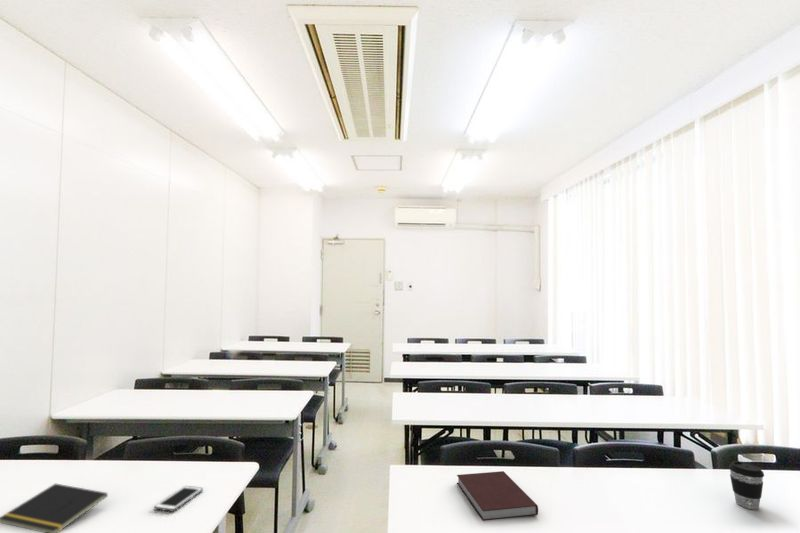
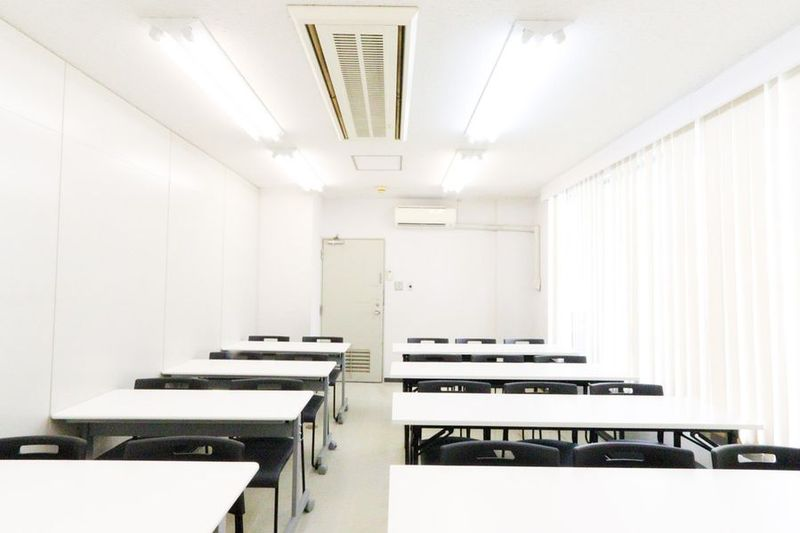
- cell phone (179, 498)
- notepad (54, 507)
- coffee cup (746, 485)
- notebook (494, 493)
